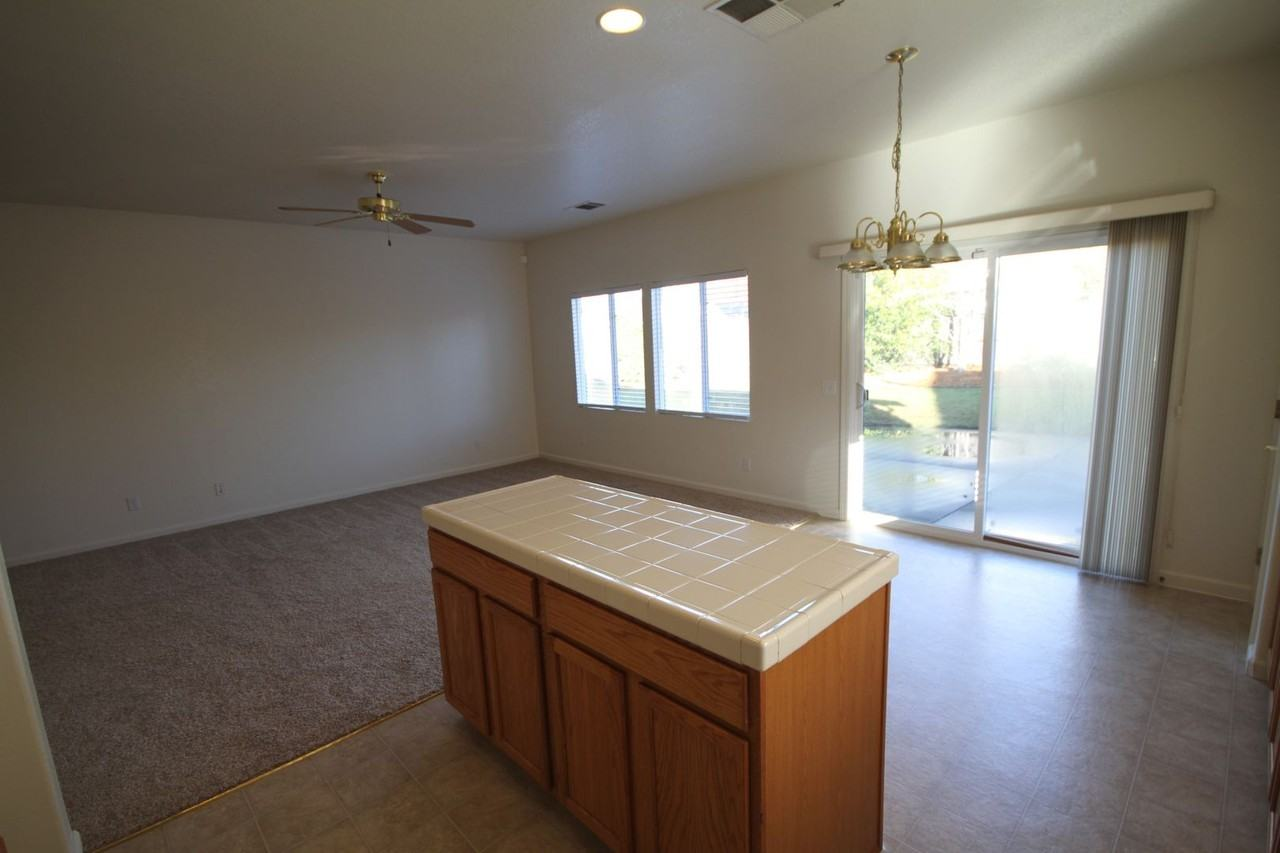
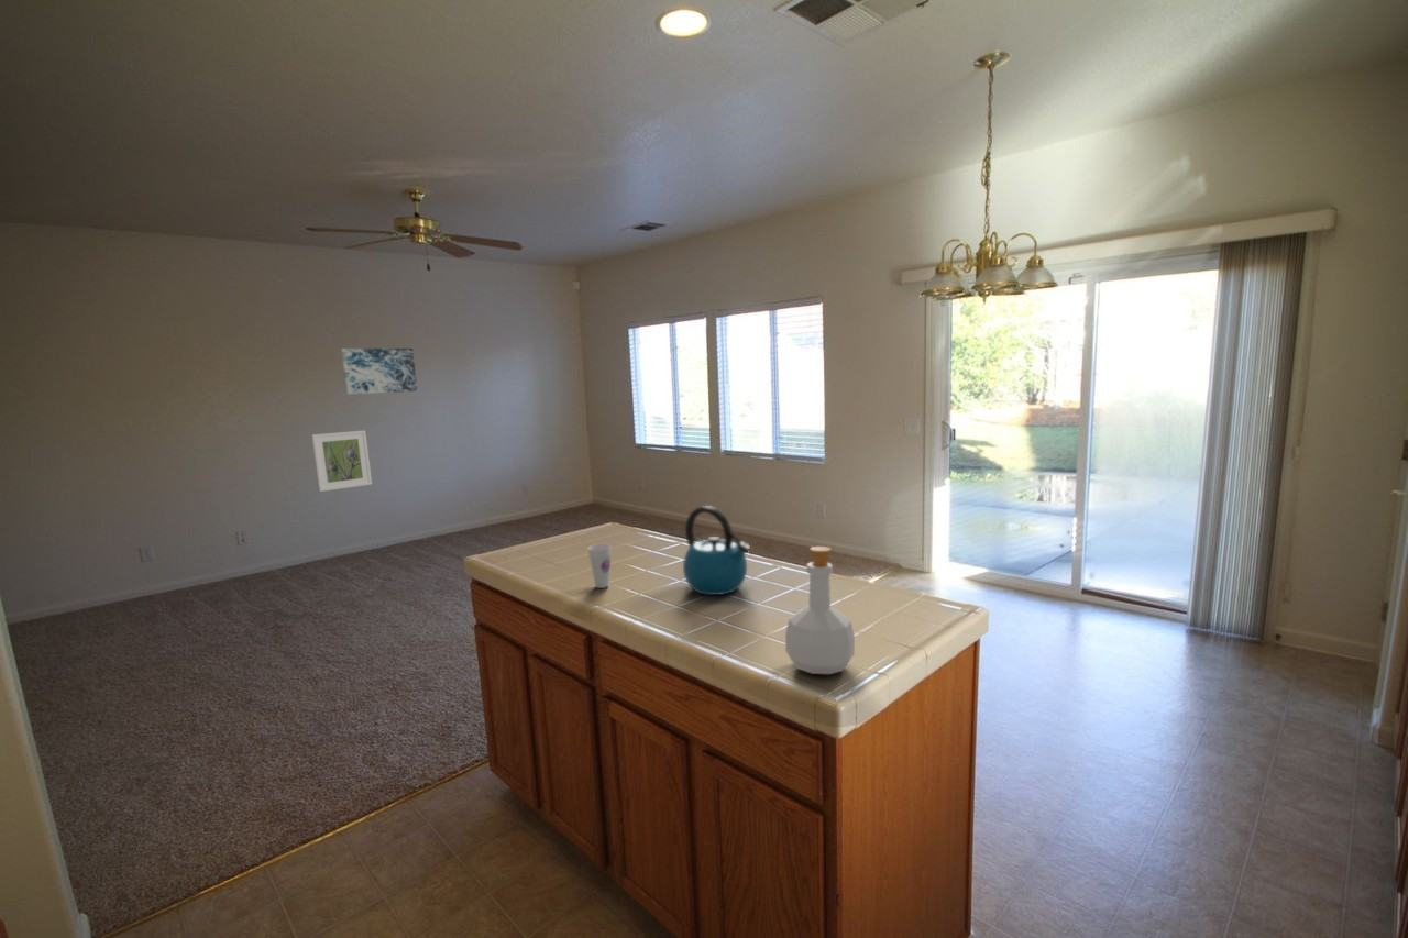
+ bottle (818, 608)
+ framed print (342, 460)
+ wall art (380, 371)
+ cup (601, 566)
+ kettle (717, 549)
